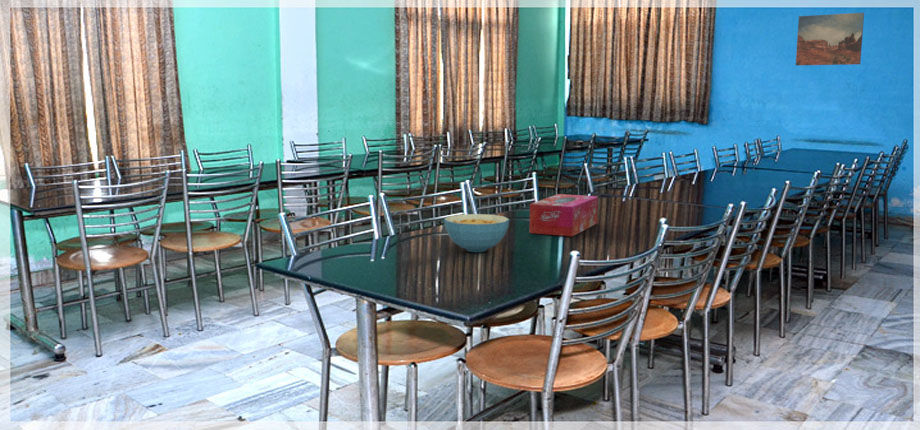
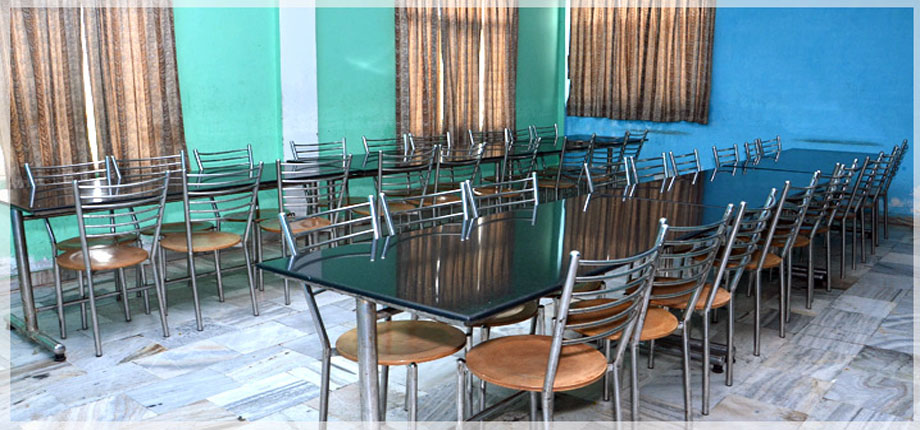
- wall art (828, 39)
- cereal bowl (476, 234)
- tissue box (564, 214)
